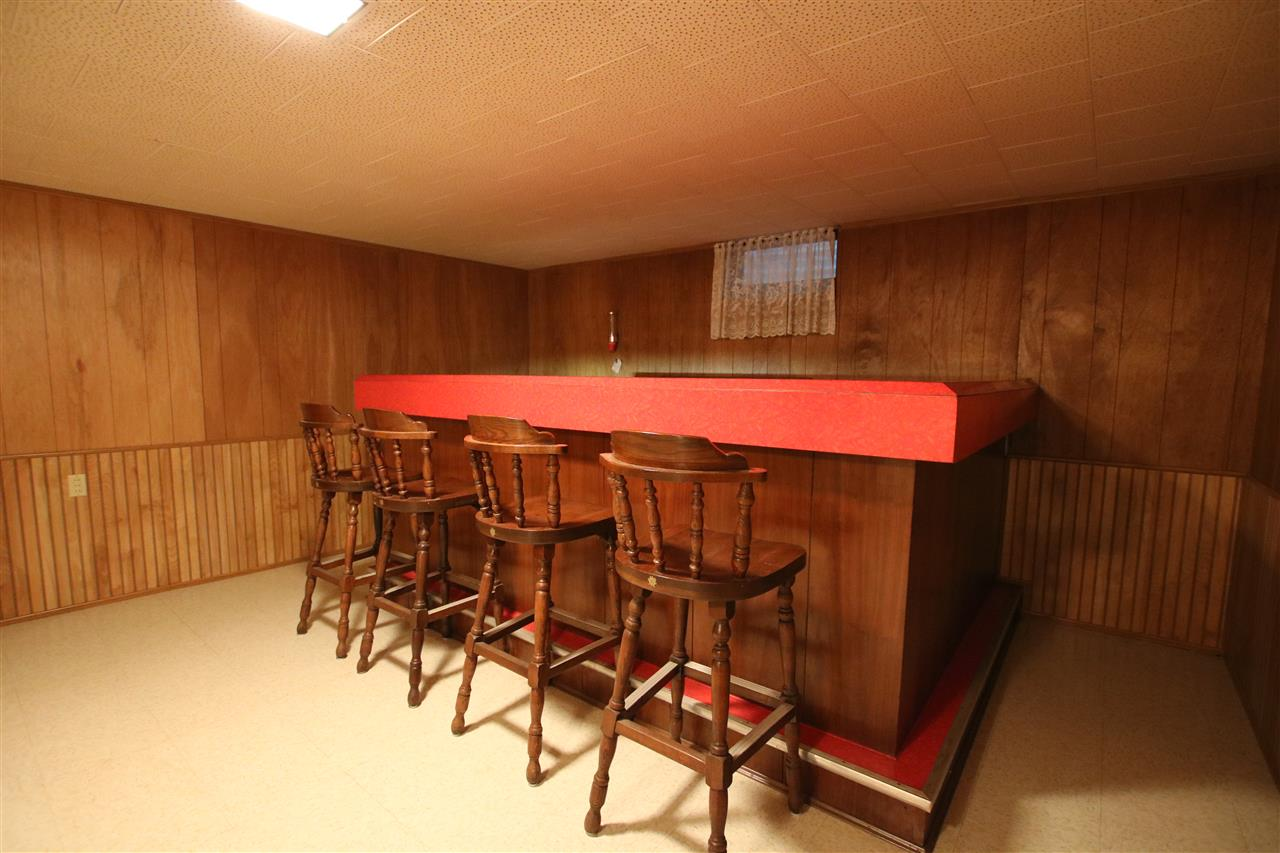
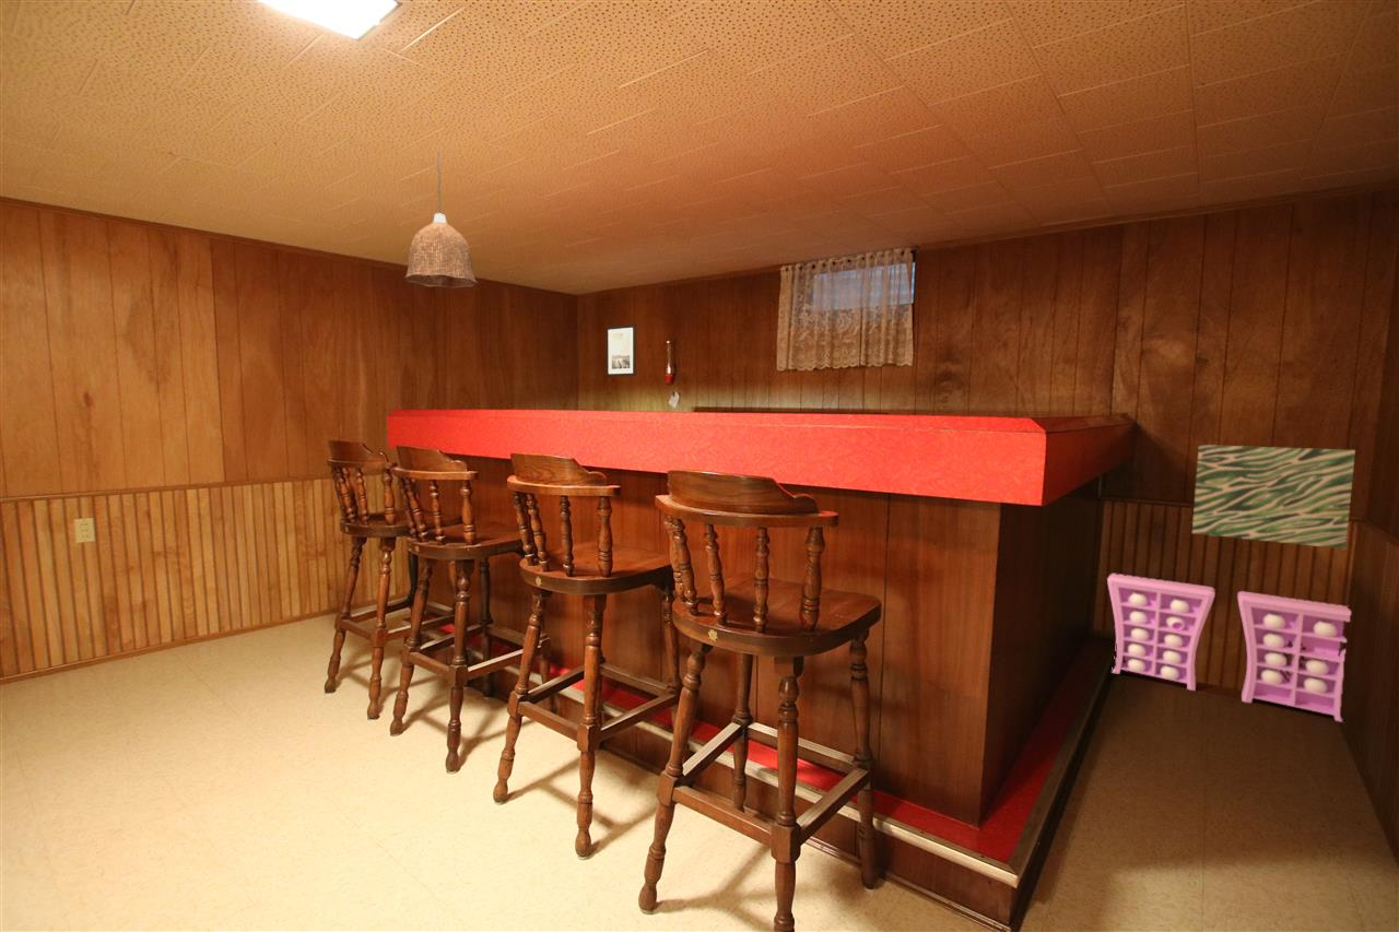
+ storage cabinet (1199, 636)
+ pendant lamp (439, 217)
+ wall art (1268, 494)
+ wall art (620, 351)
